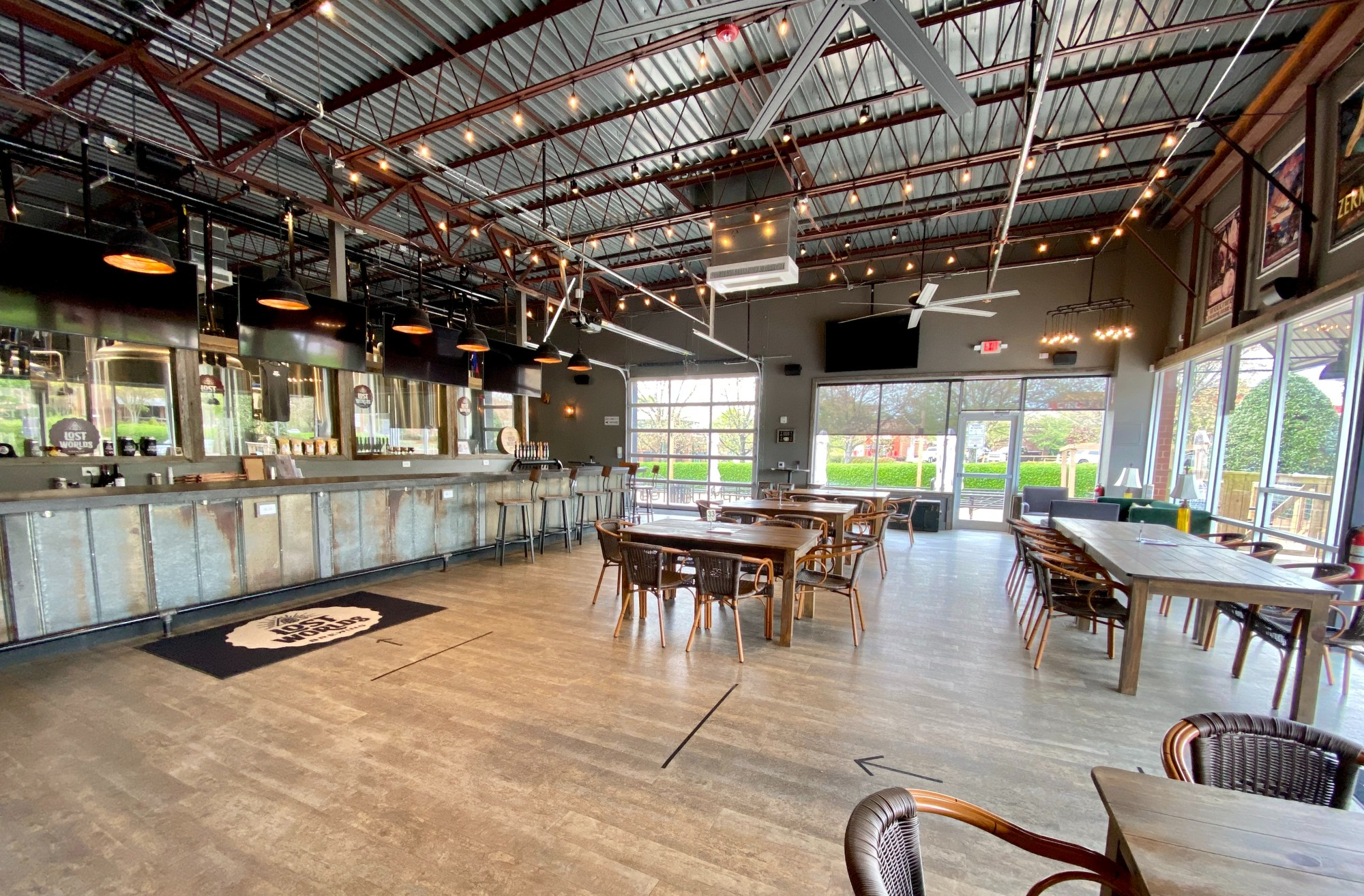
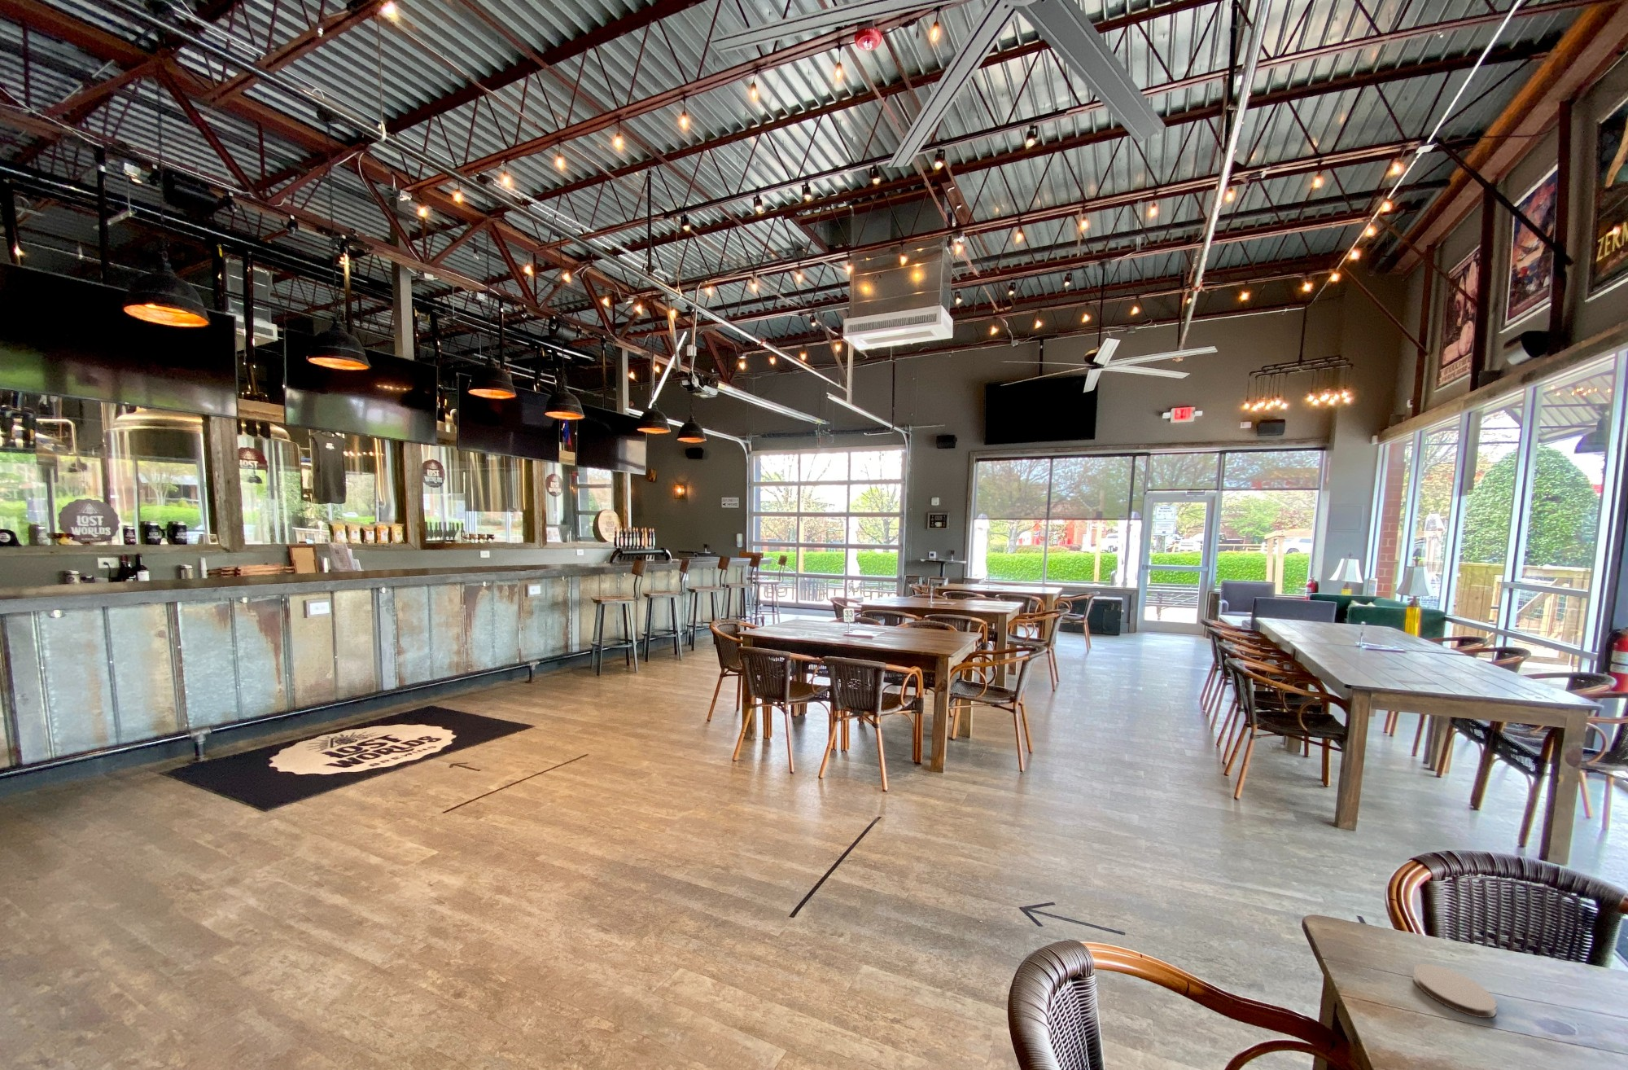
+ coaster (1453, 989)
